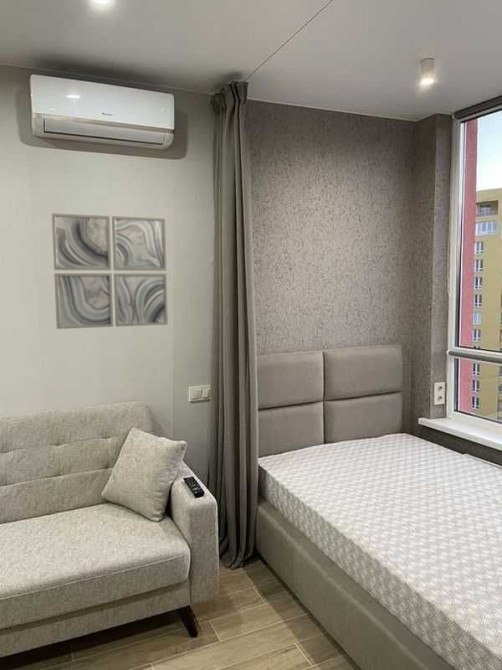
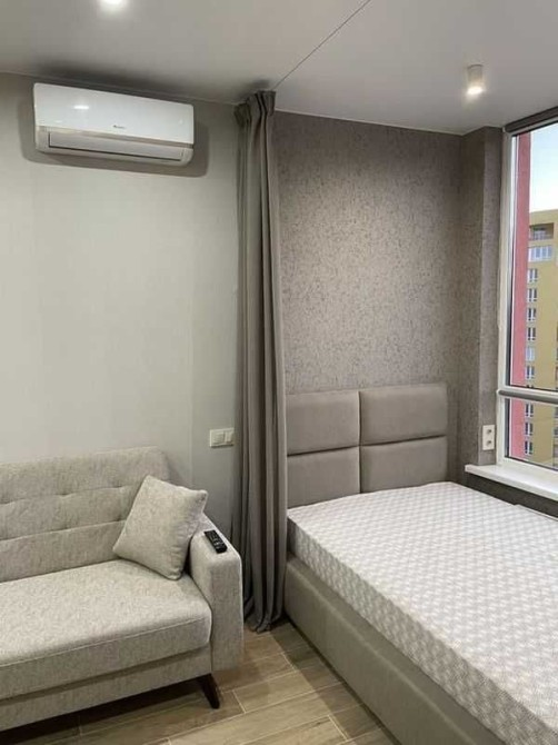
- wall art (111, 273)
